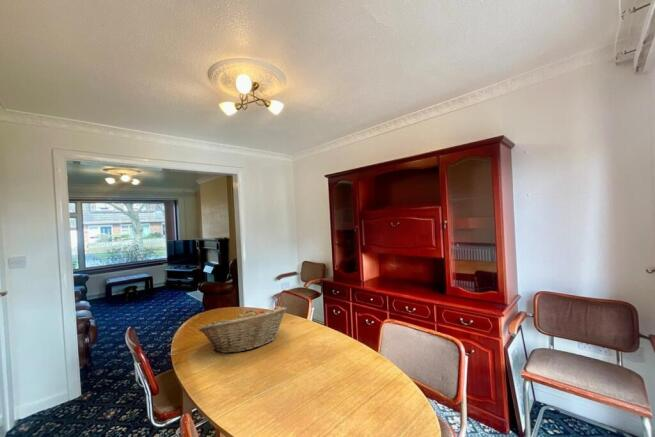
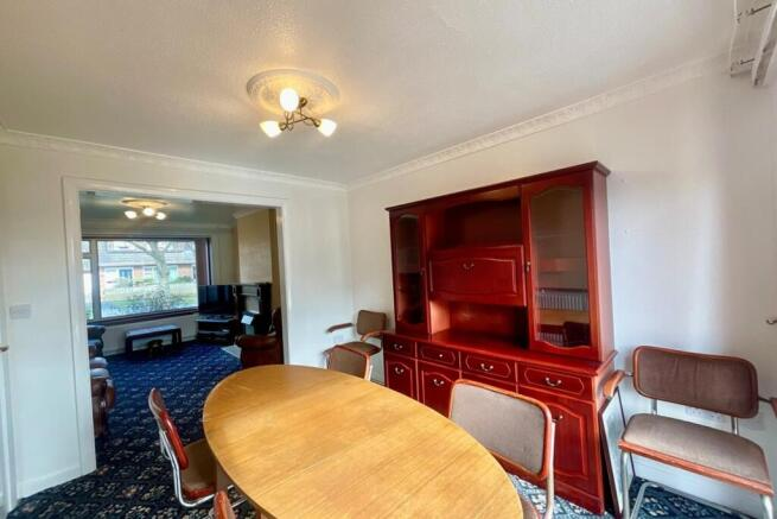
- fruit basket (245, 324)
